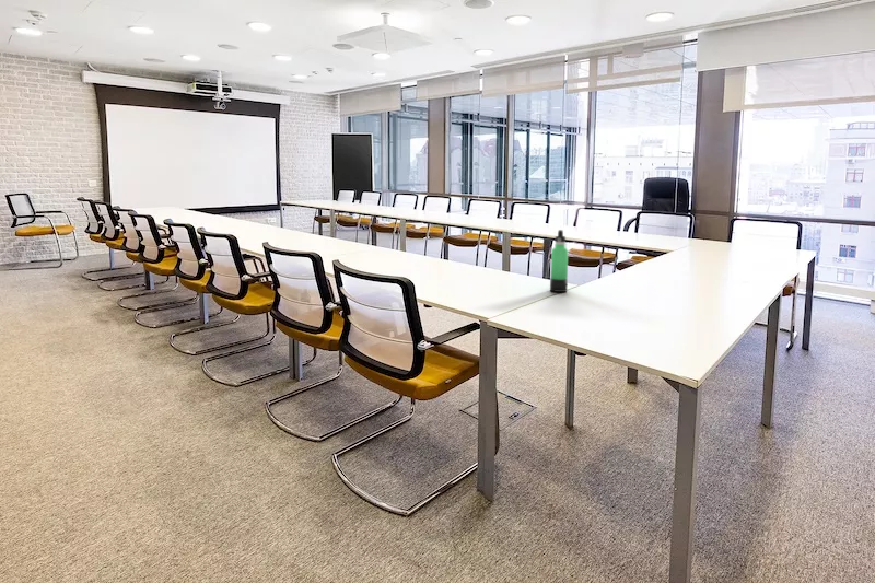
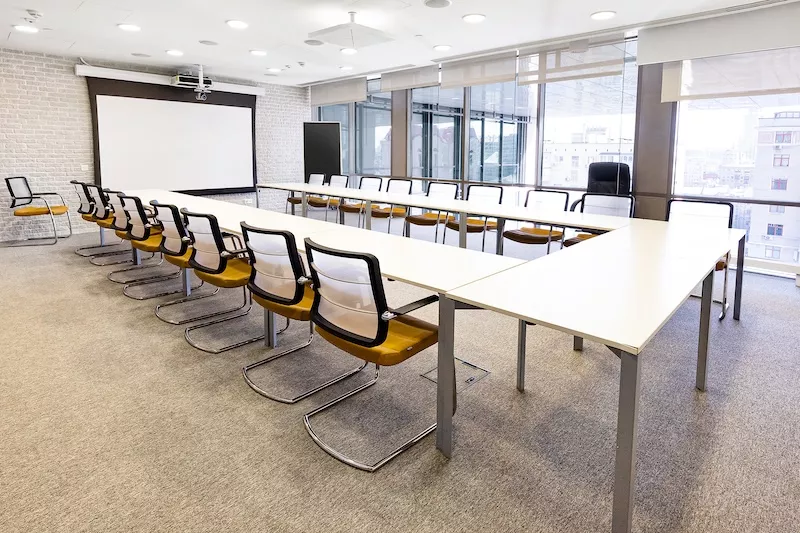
- thermos bottle (559, 260)
